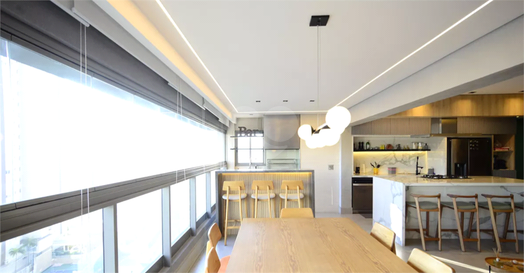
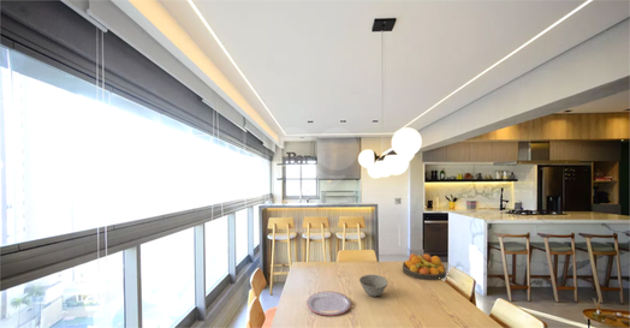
+ plate (328, 303)
+ bowl (373, 287)
+ fruit bowl (423, 263)
